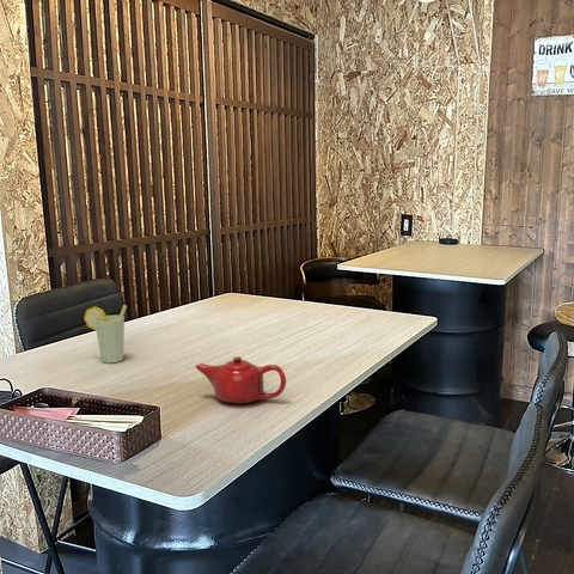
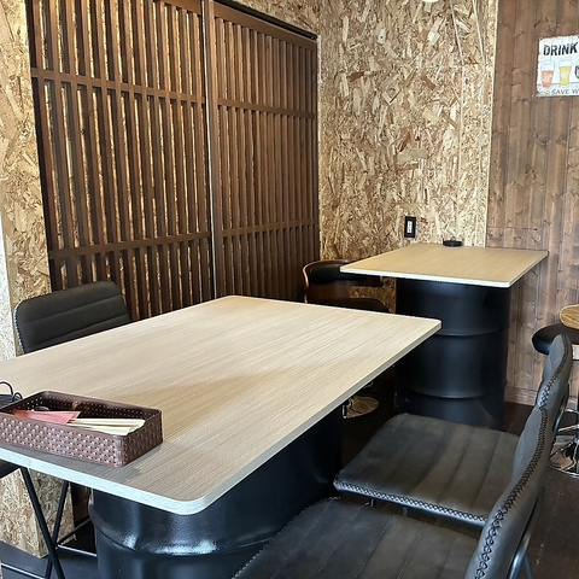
- cup (106, 331)
- teapot (239, 378)
